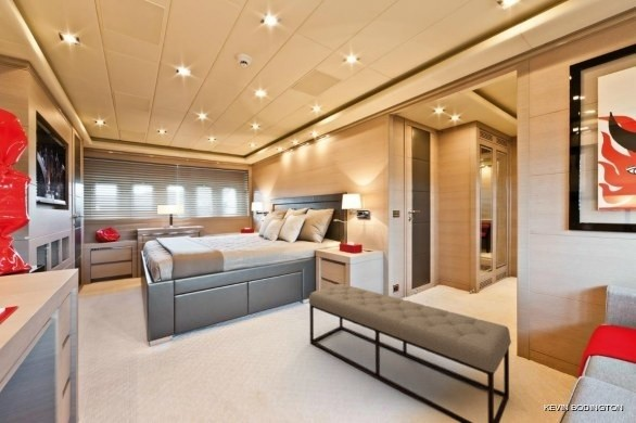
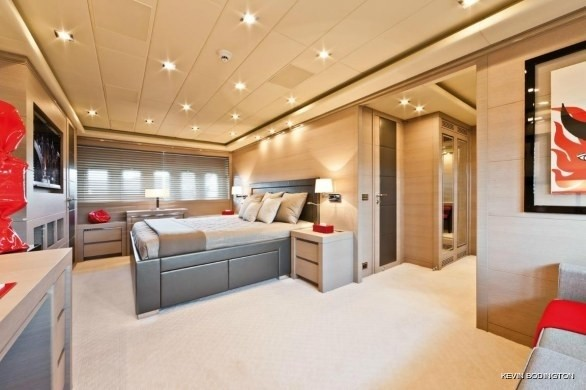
- bench (392, 335)
